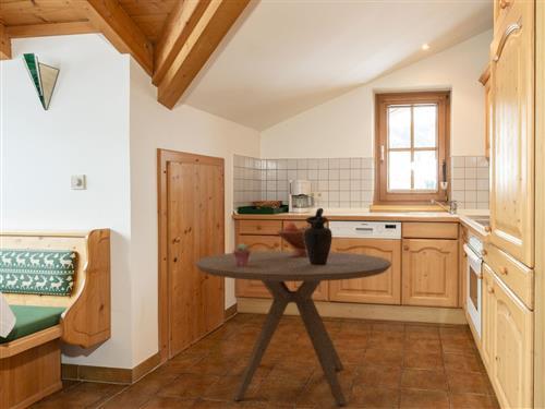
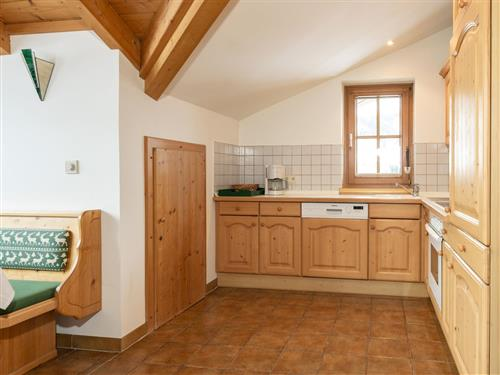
- potted succulent (241, 254)
- dining table (302, 320)
- fruit bowl (300, 238)
- ceramic pitcher (317, 236)
